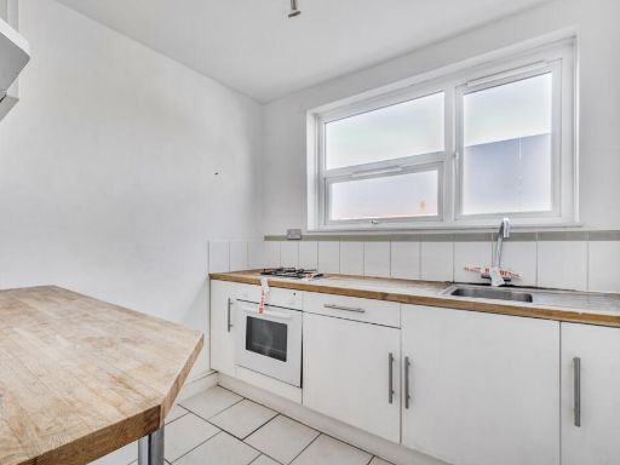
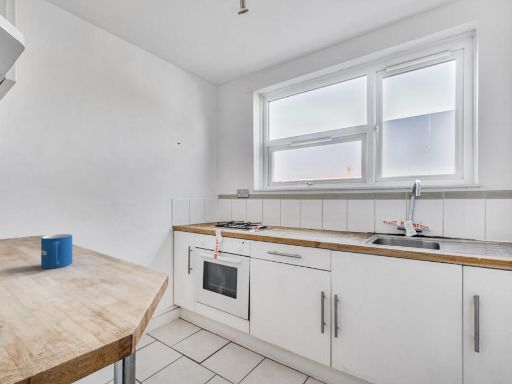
+ mug (56, 251)
